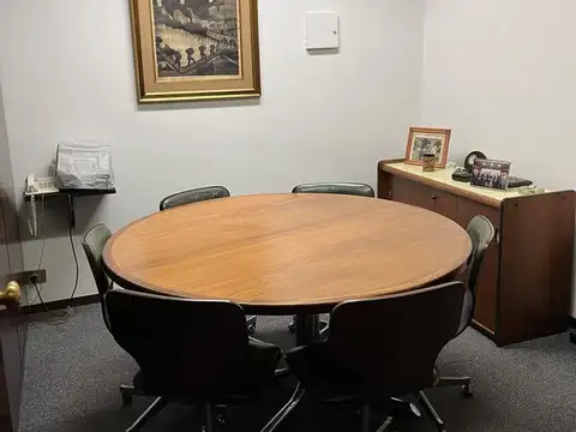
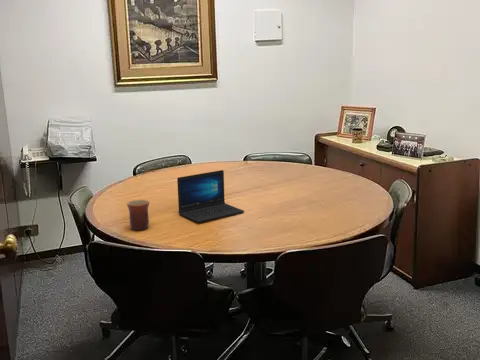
+ laptop (210, 195)
+ mug (139, 214)
